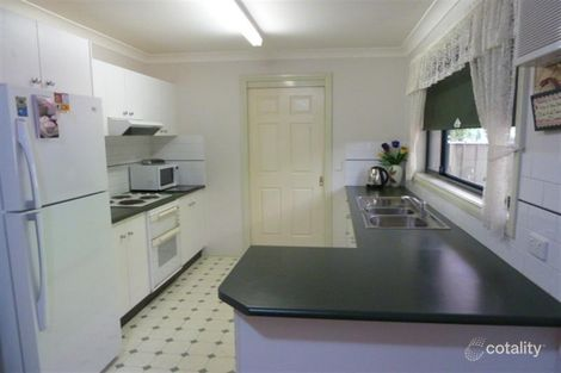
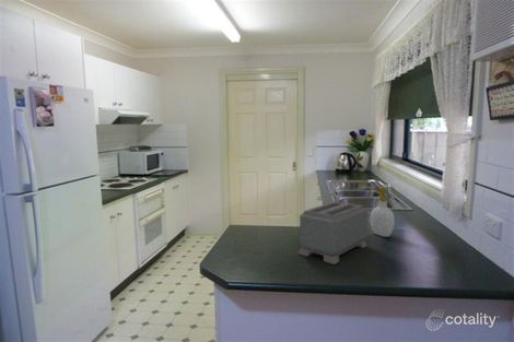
+ toaster (335, 227)
+ soap bottle (383, 211)
